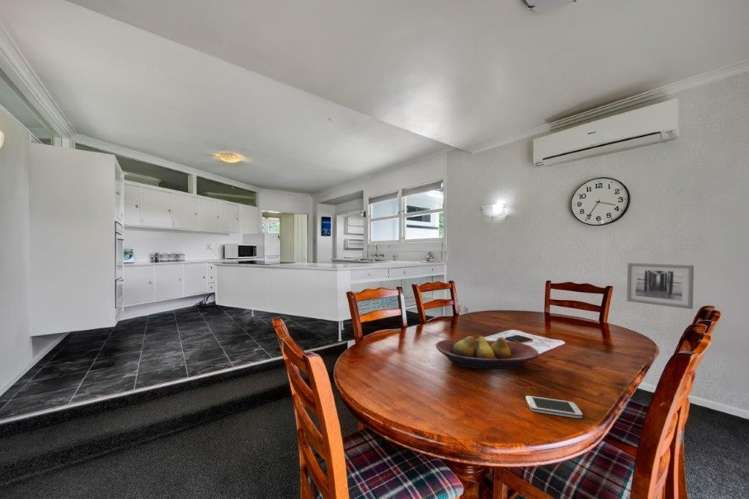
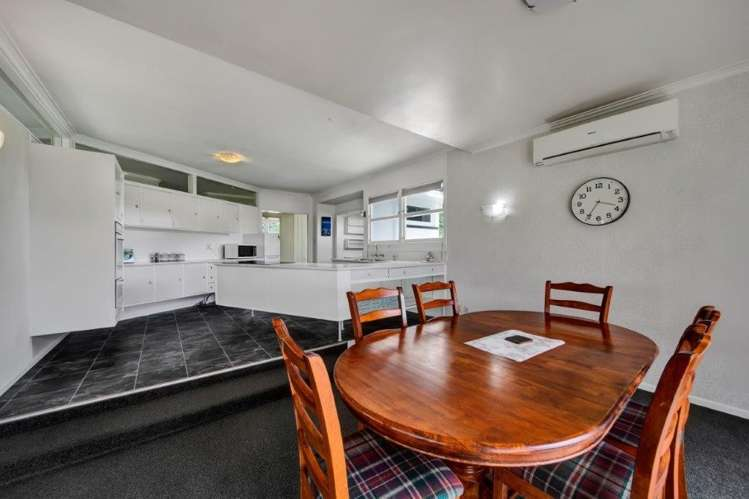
- smartphone (552, 406)
- fruit bowl (485, 349)
- wall art (658, 284)
